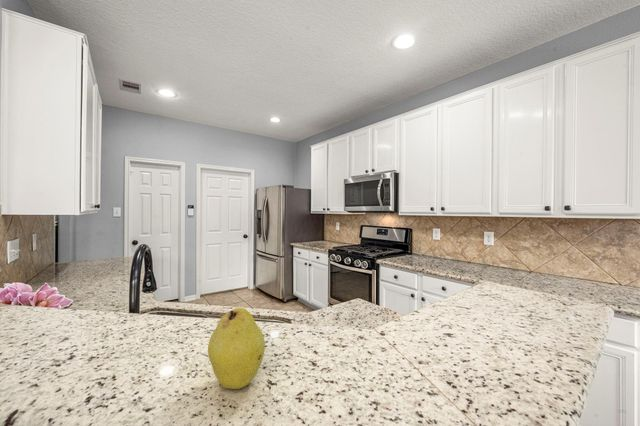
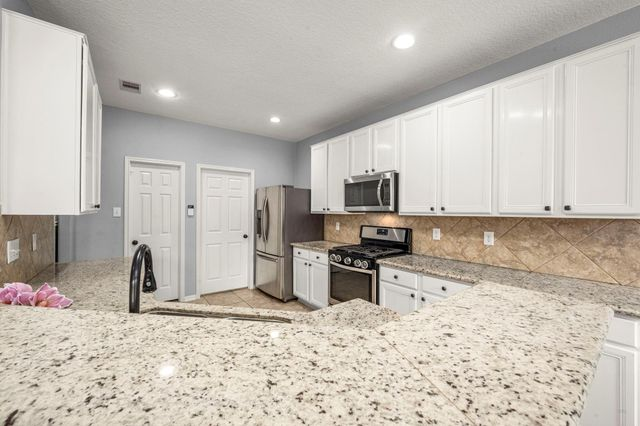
- fruit (236, 344)
